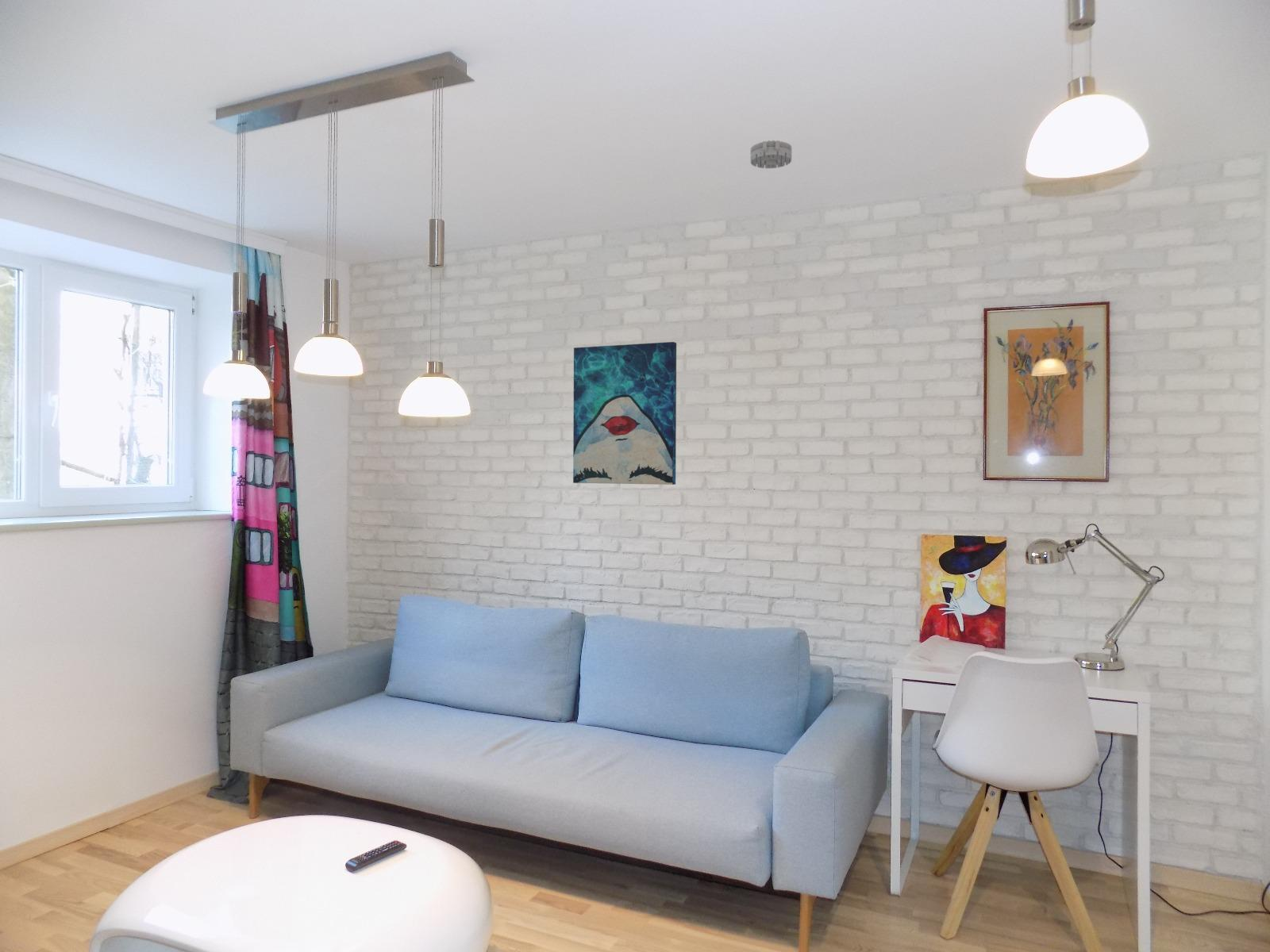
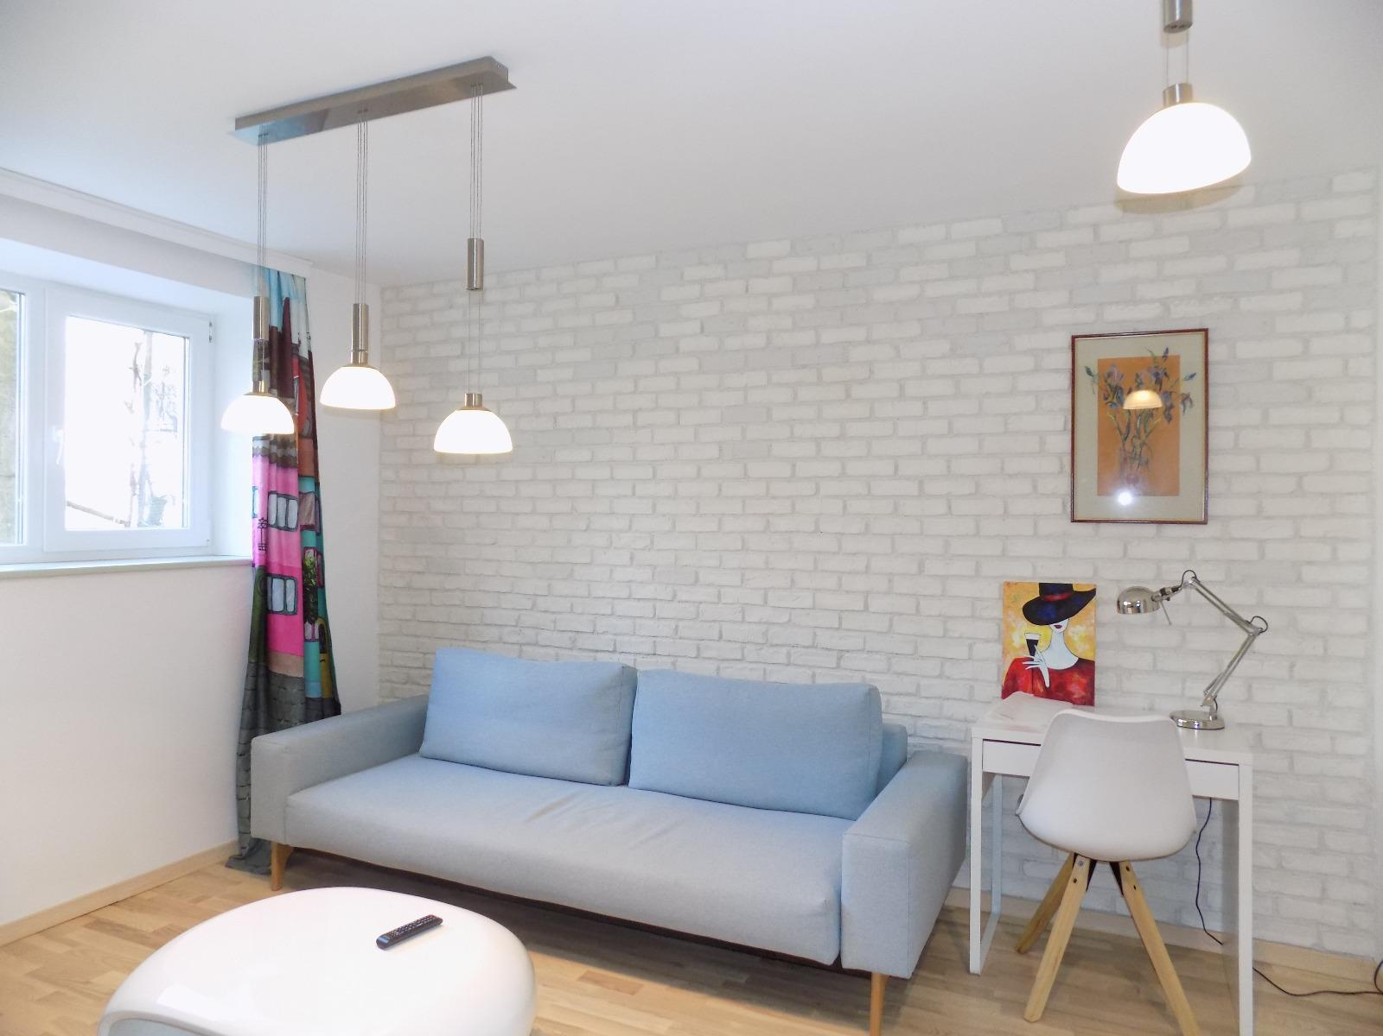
- smoke detector (771, 154)
- wall art (623, 414)
